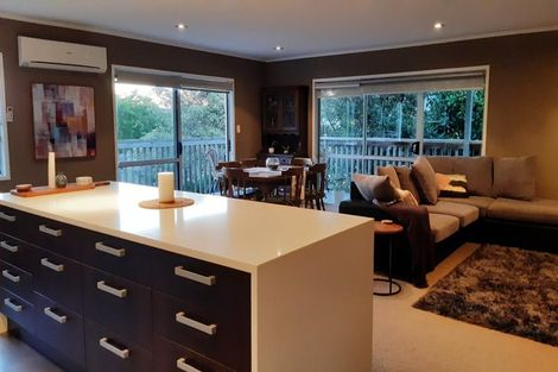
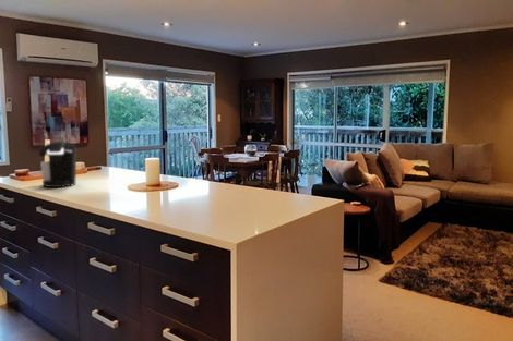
+ coffee maker (58, 162)
